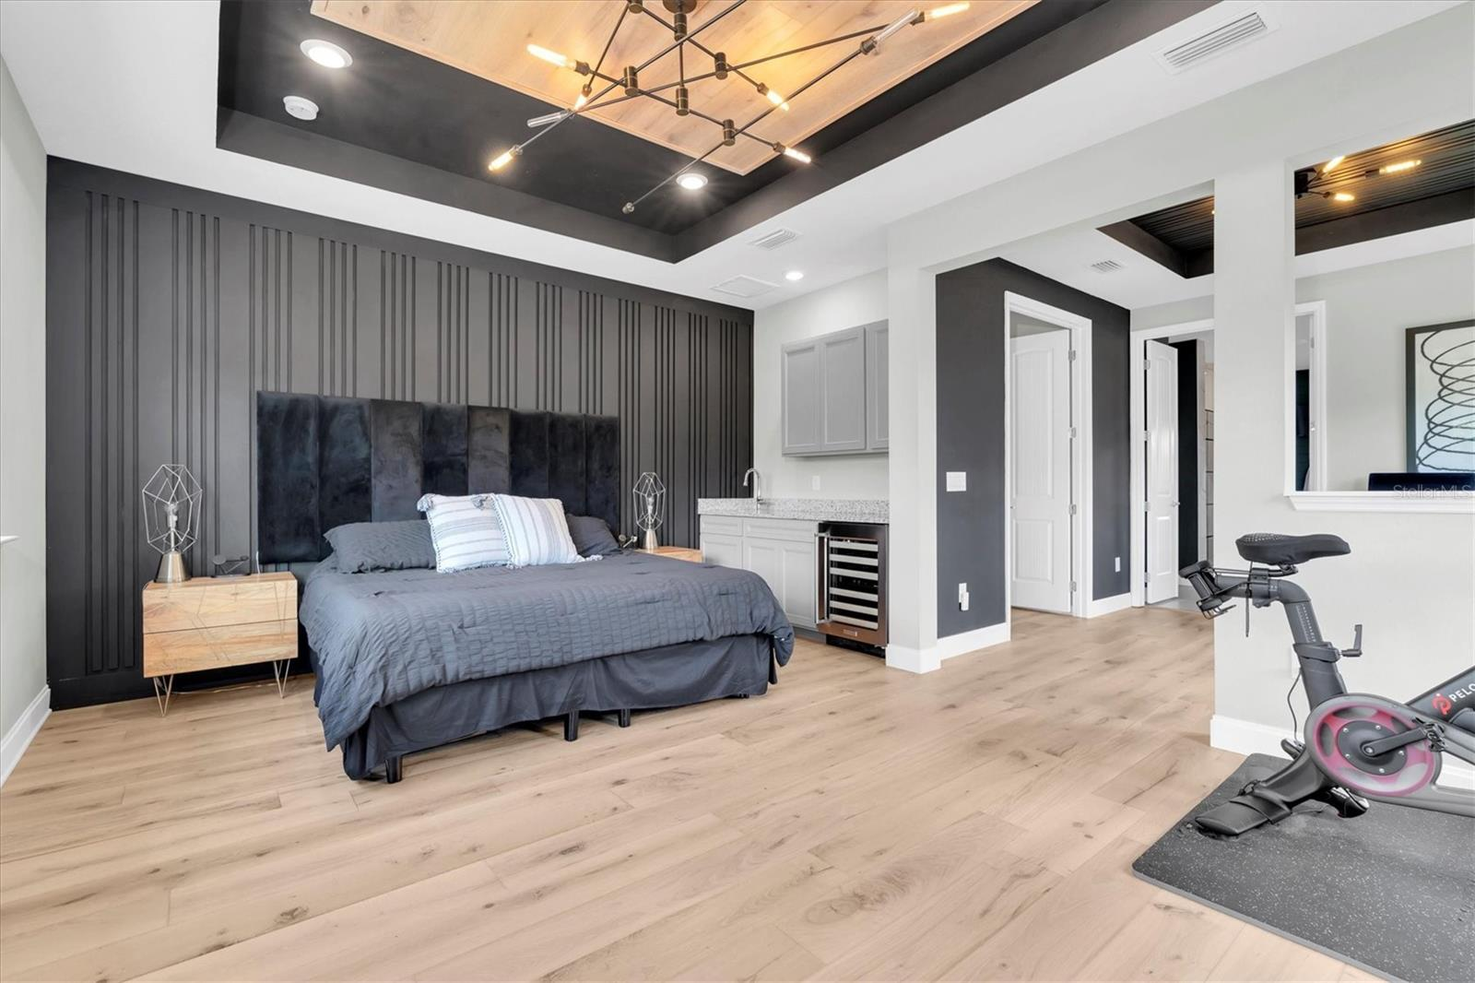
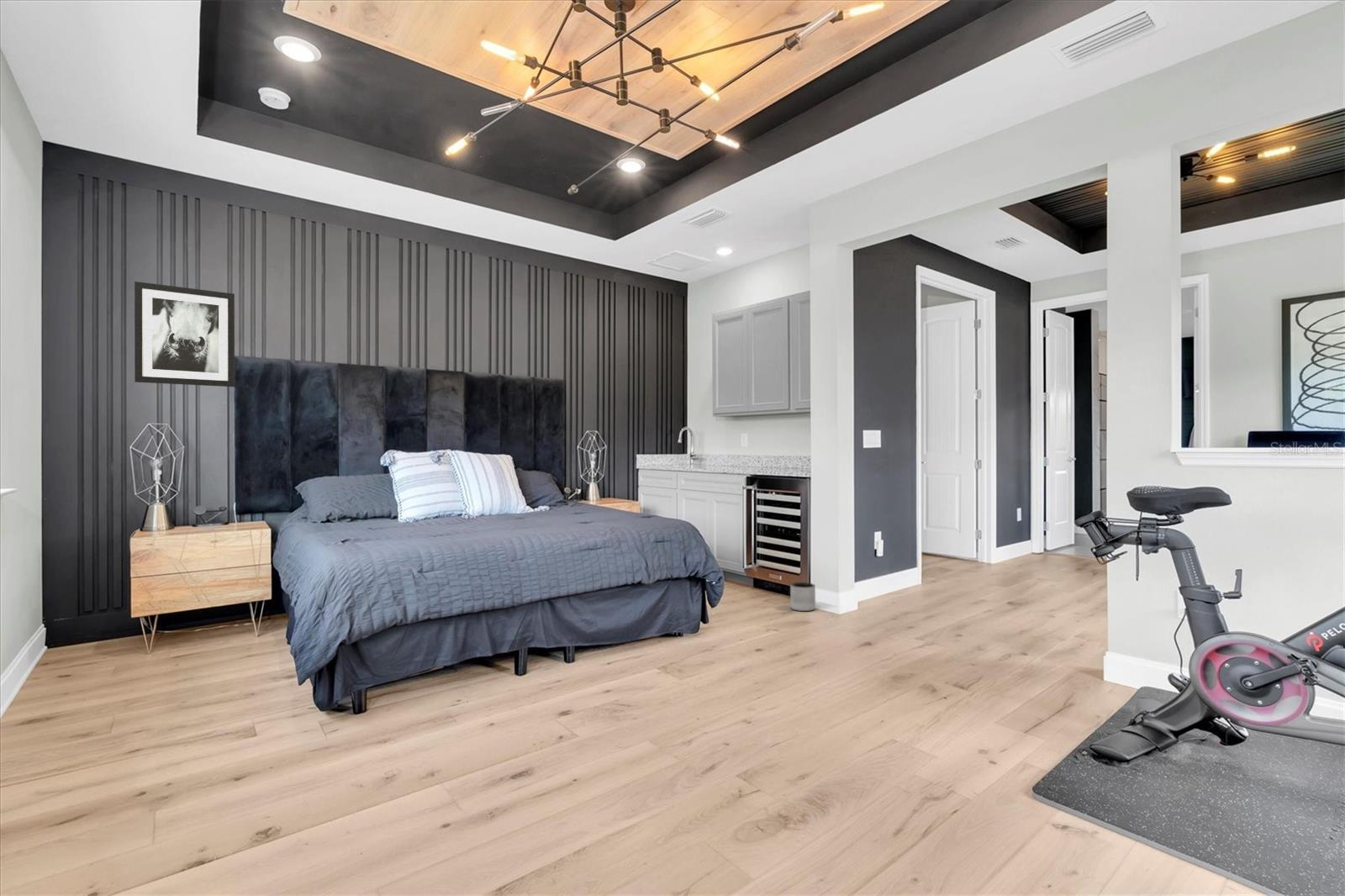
+ planter (803, 596)
+ wall art (186, 336)
